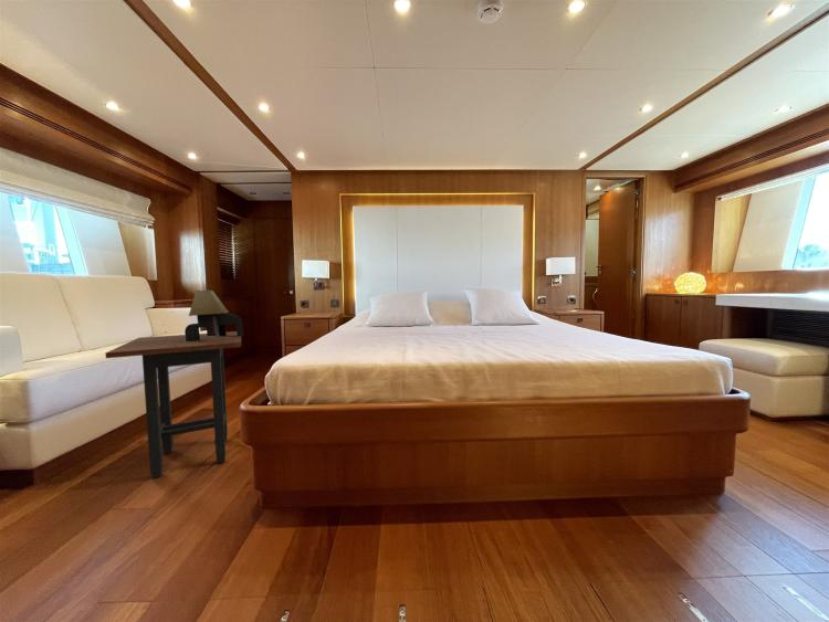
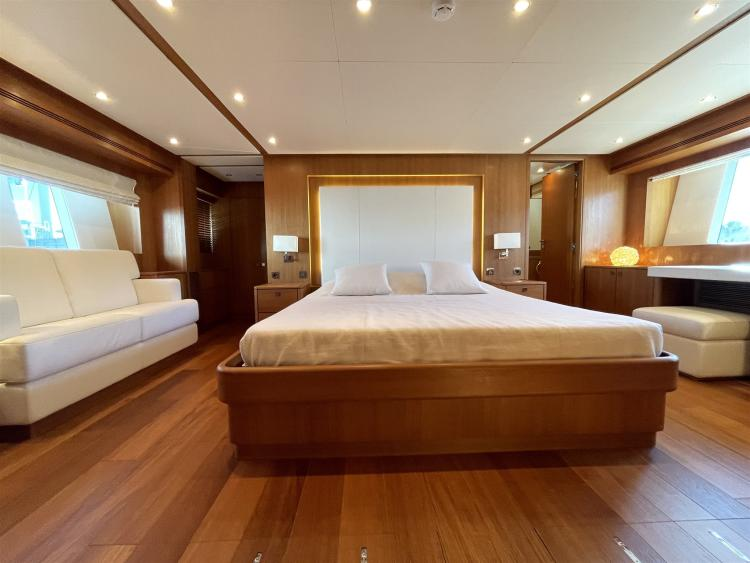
- side table (169, 399)
- table lamp (200, 313)
